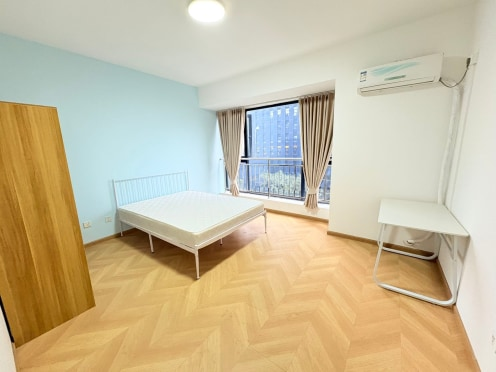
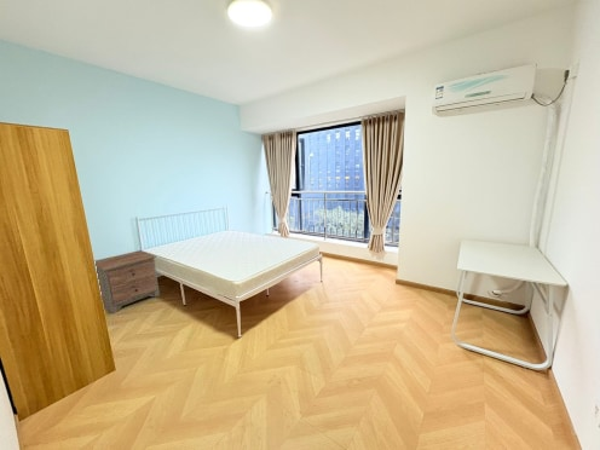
+ nightstand (127, 279)
